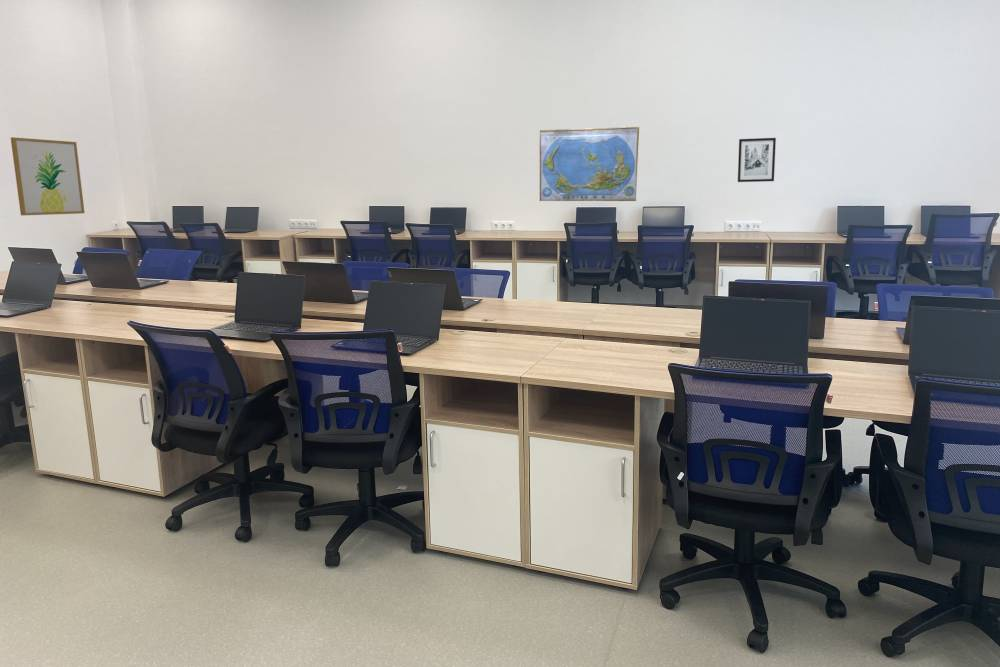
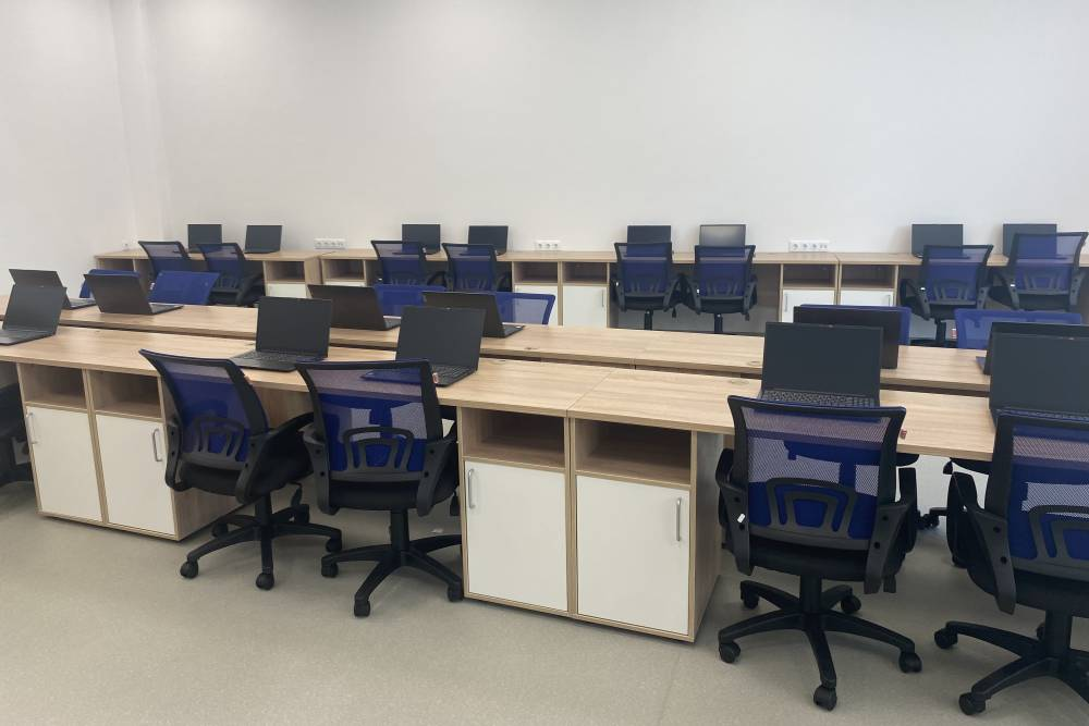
- world map (587, 165)
- wall art (756, 160)
- wall art (49, 177)
